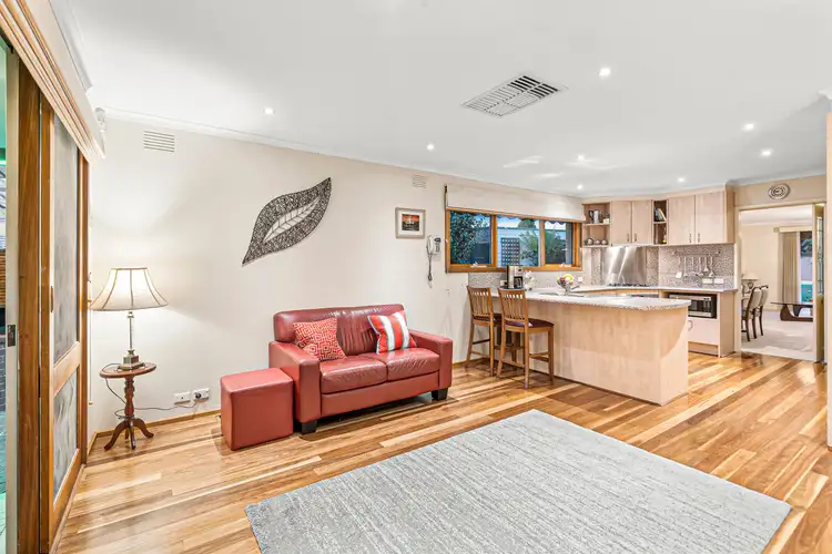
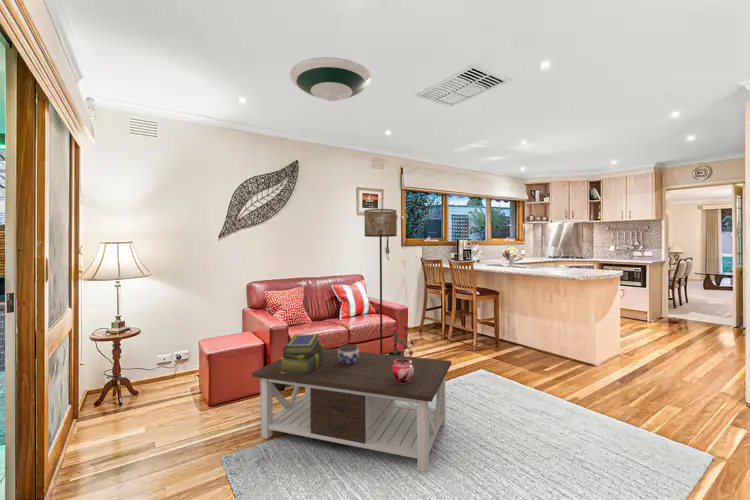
+ potted plant (402, 352)
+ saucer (331, 88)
+ coffee table (356, 398)
+ floor lamp (381, 293)
+ jar (348, 354)
+ stack of books (303, 352)
